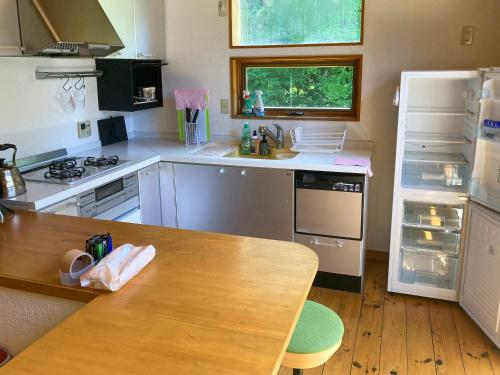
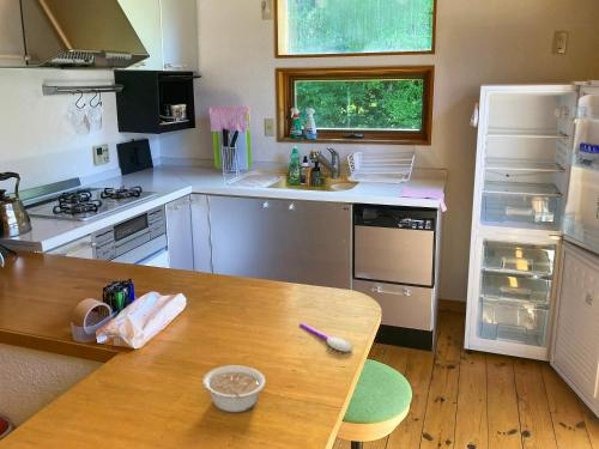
+ spoon (323, 335)
+ legume (236, 389)
